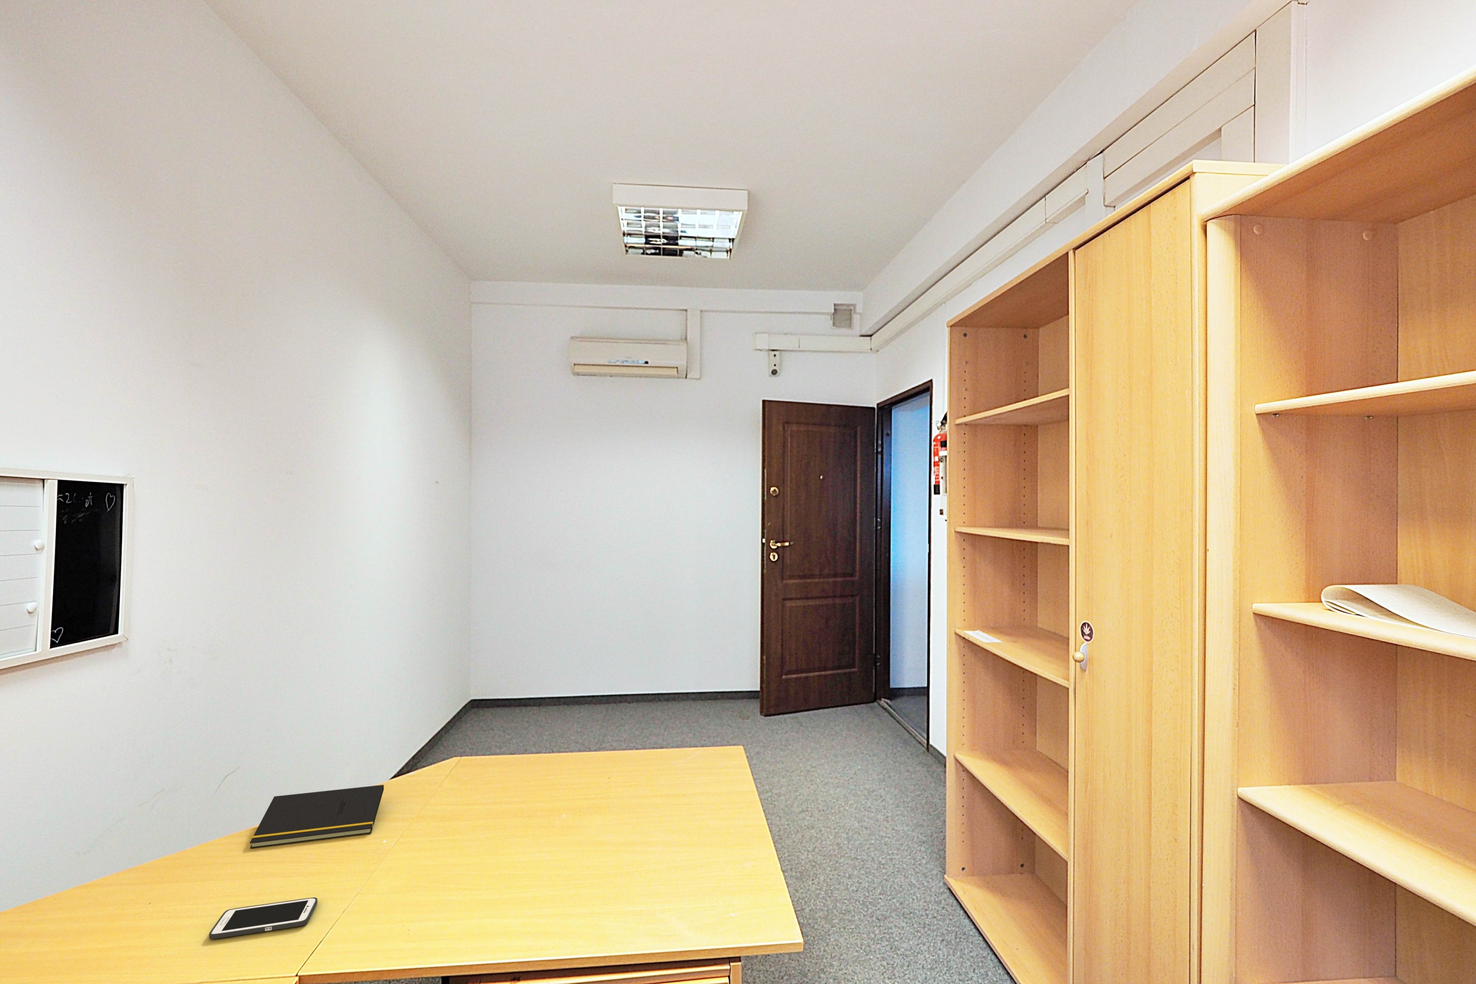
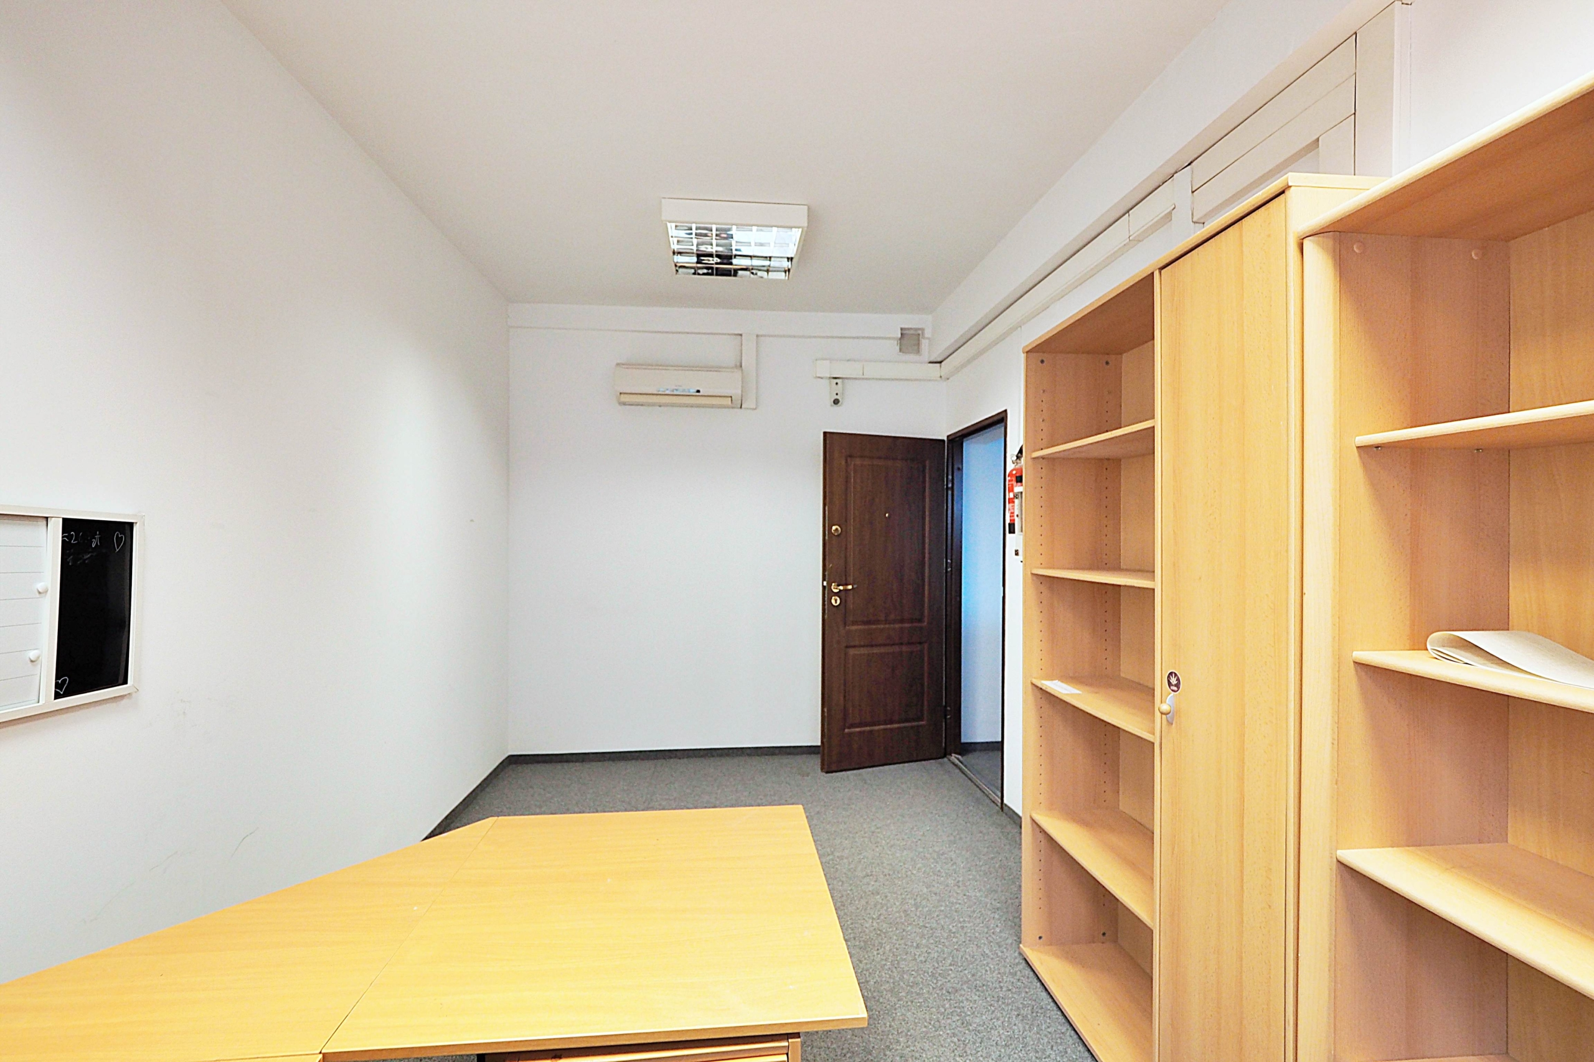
- notepad (321, 814)
- cell phone (266, 918)
